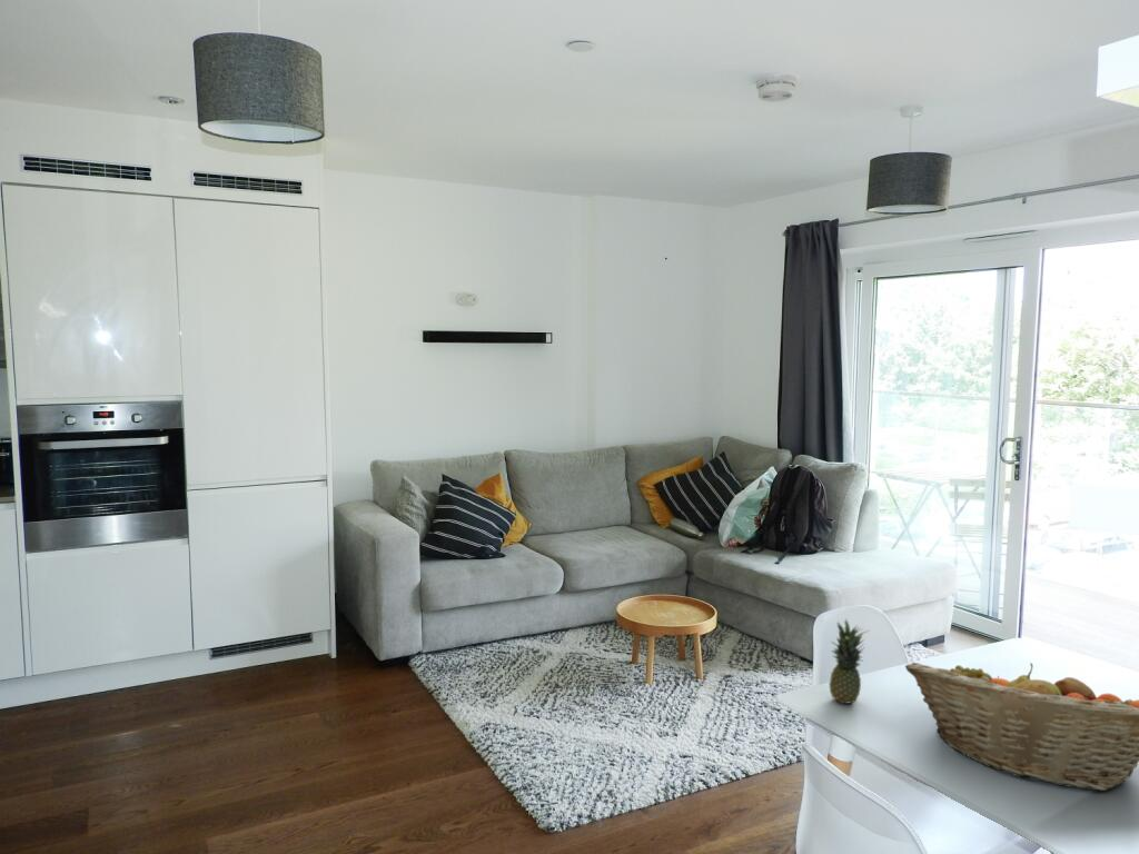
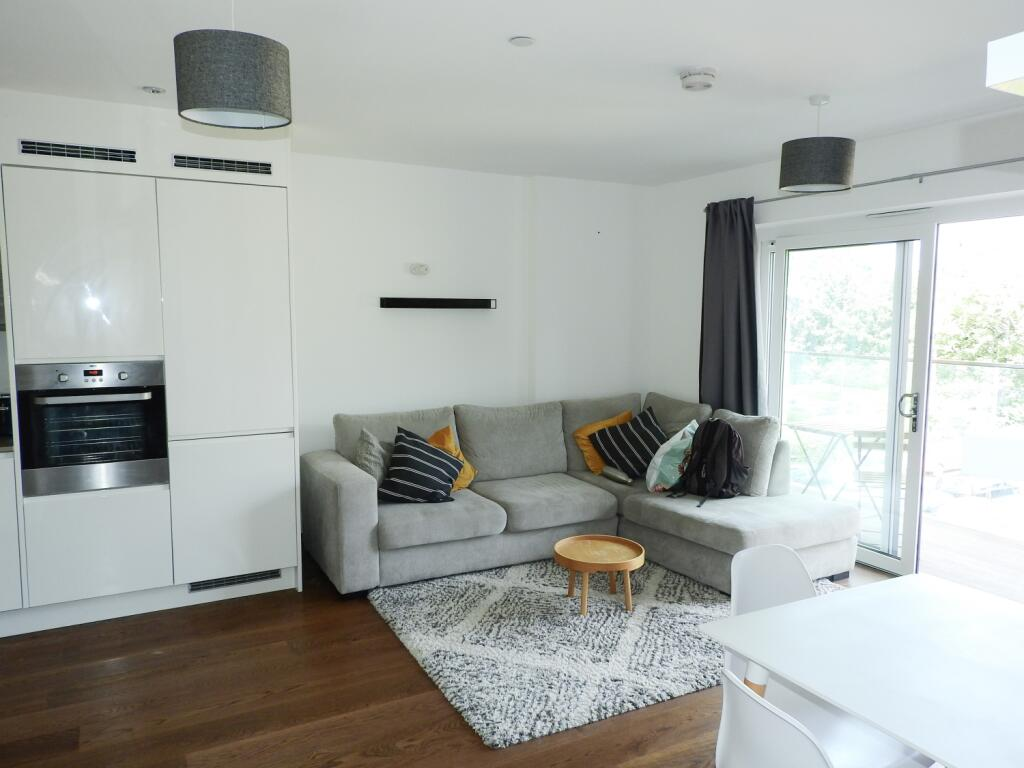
- fruit (846, 662)
- fruit basket (1029, 708)
